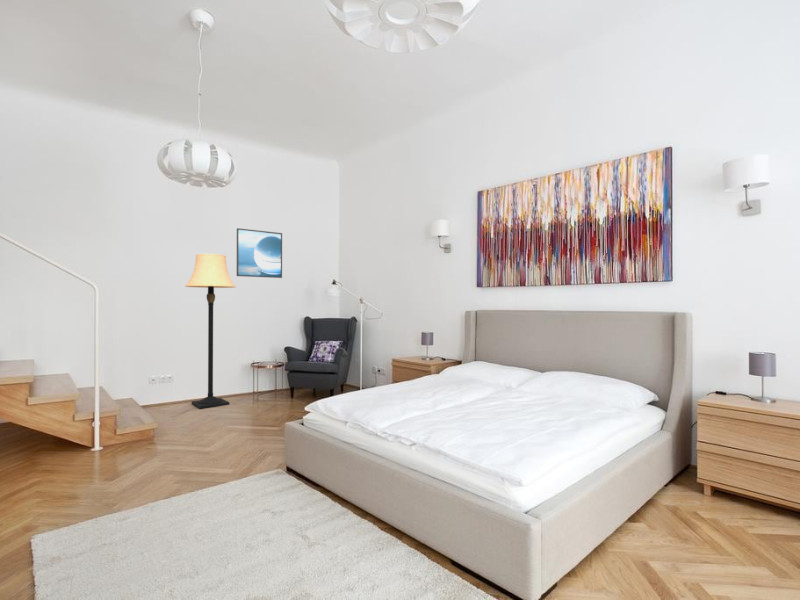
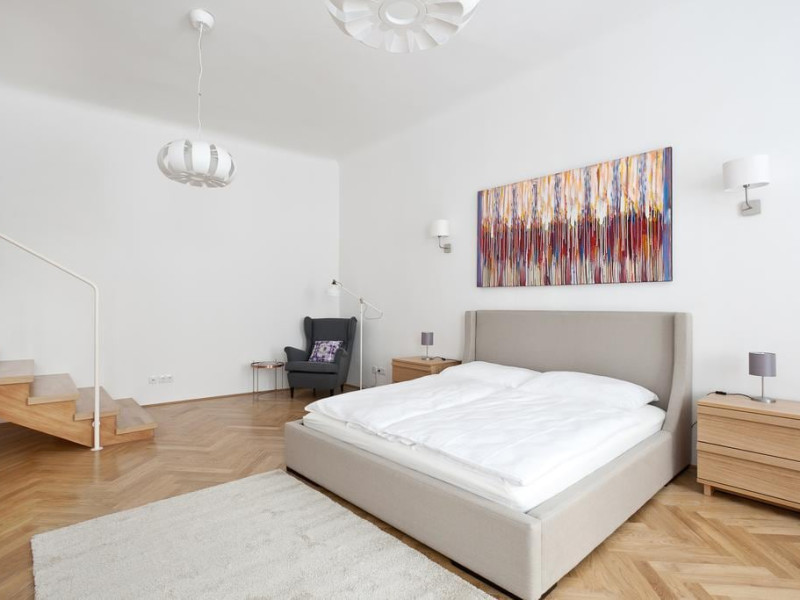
- lamp (210, 329)
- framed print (260, 253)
